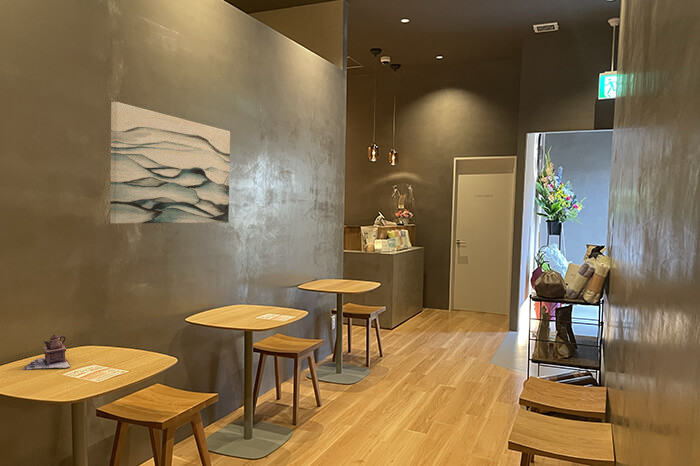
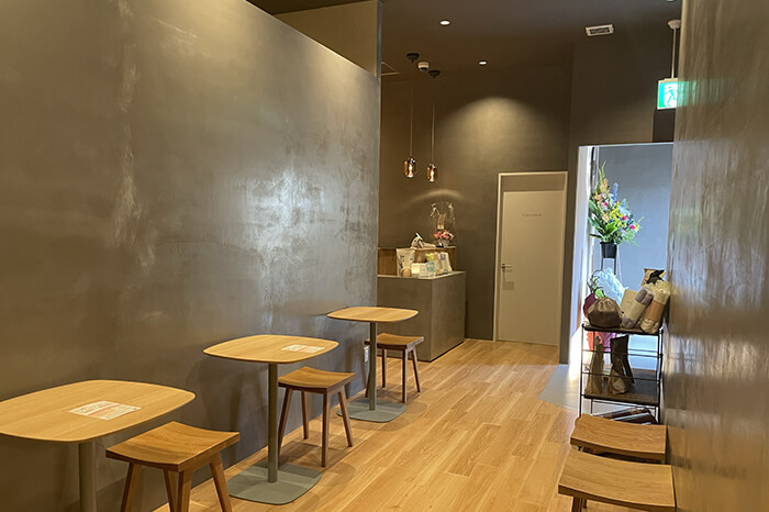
- teapot (52, 348)
- wall art (178, 171)
